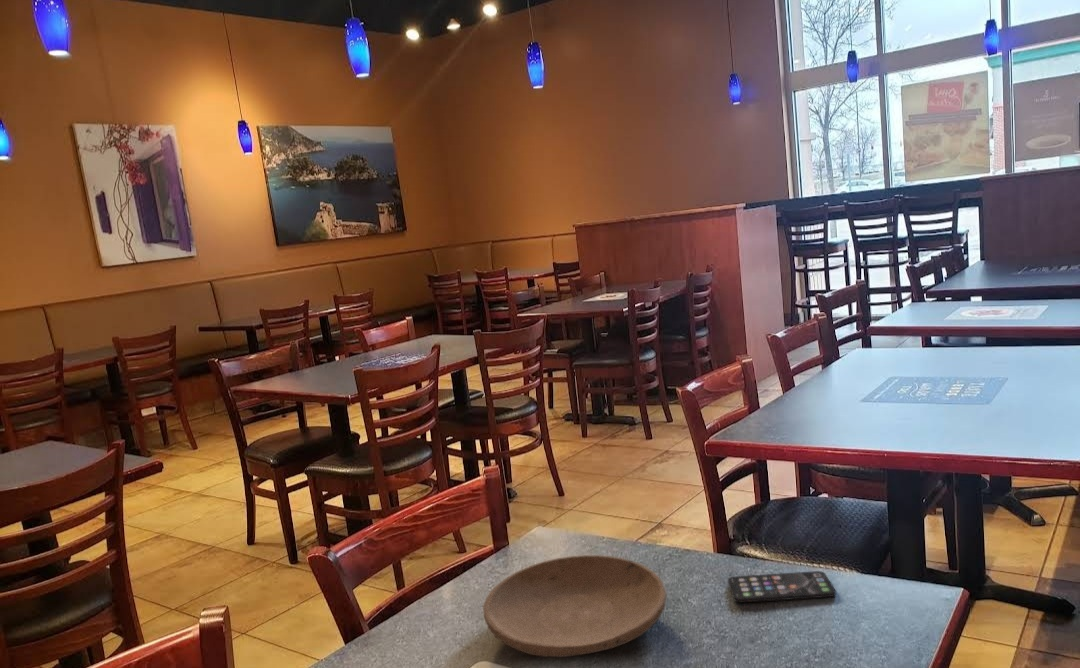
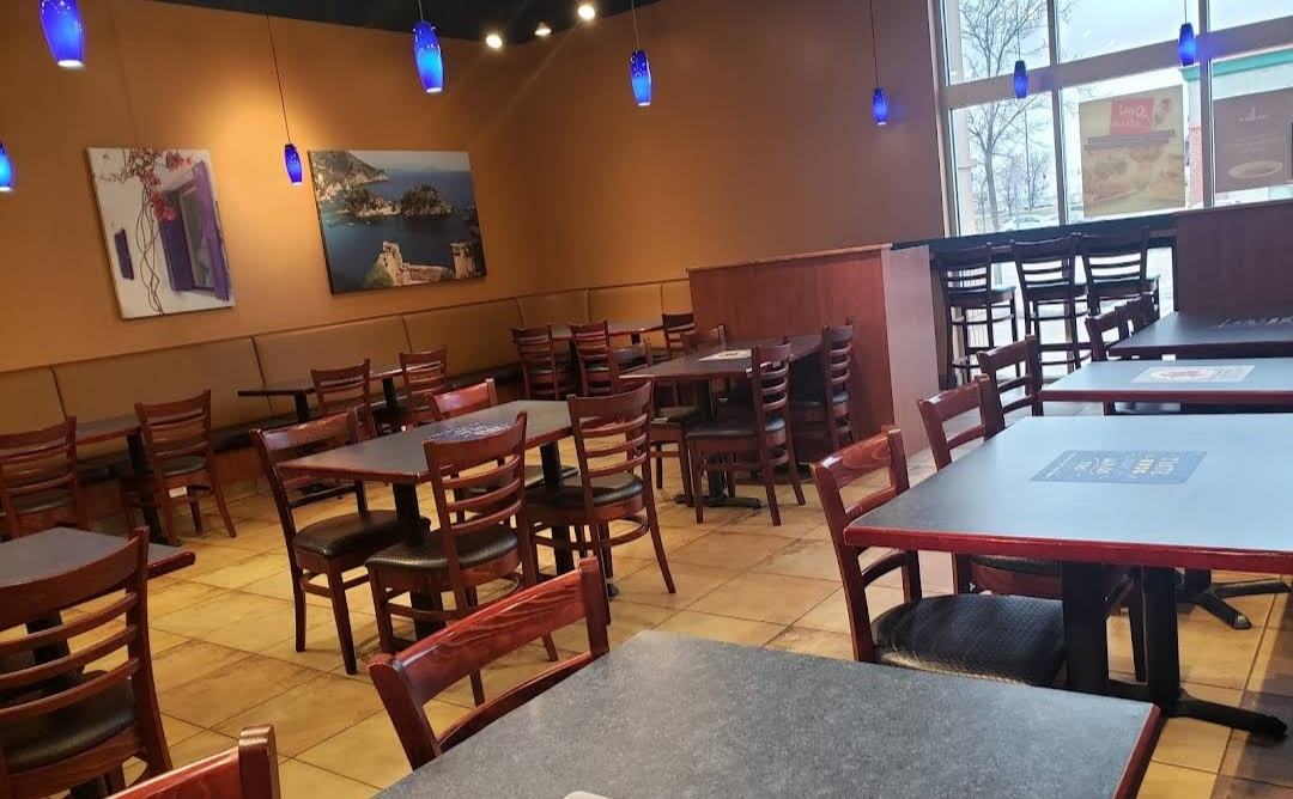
- smartphone (780, 586)
- plate (575, 609)
